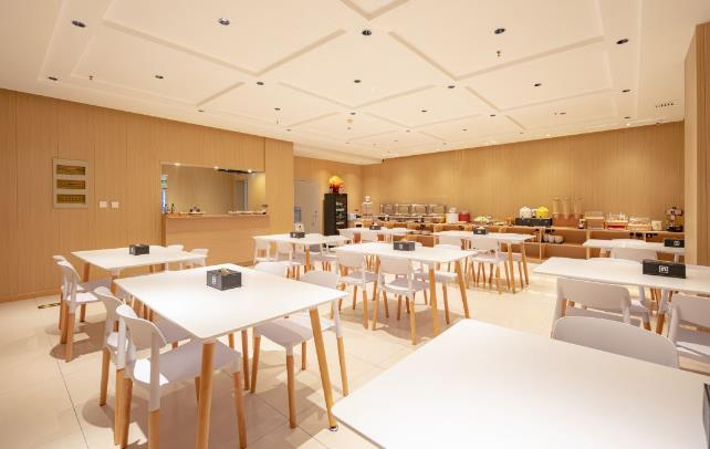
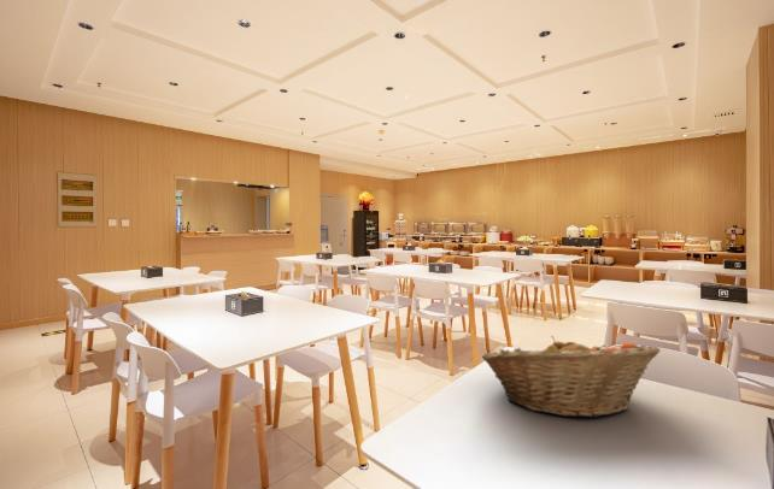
+ fruit basket (565, 366)
